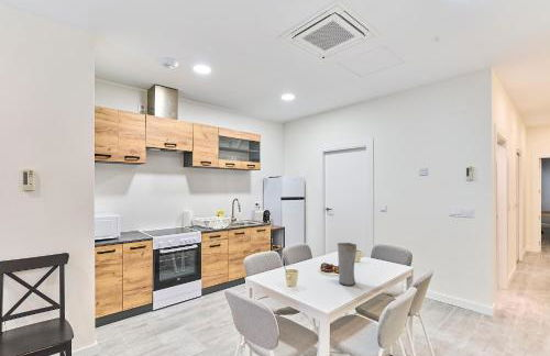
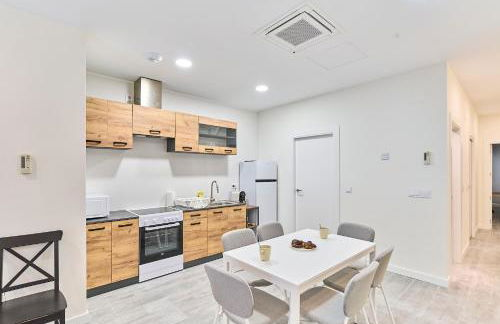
- vase (346, 263)
